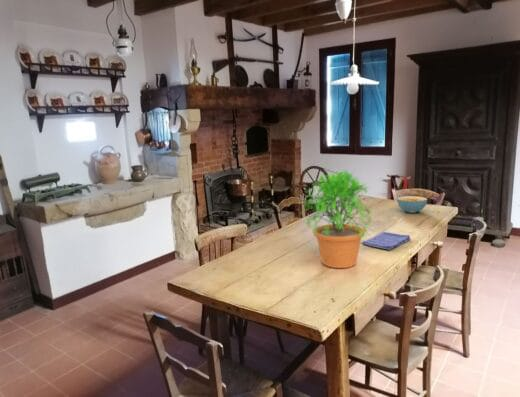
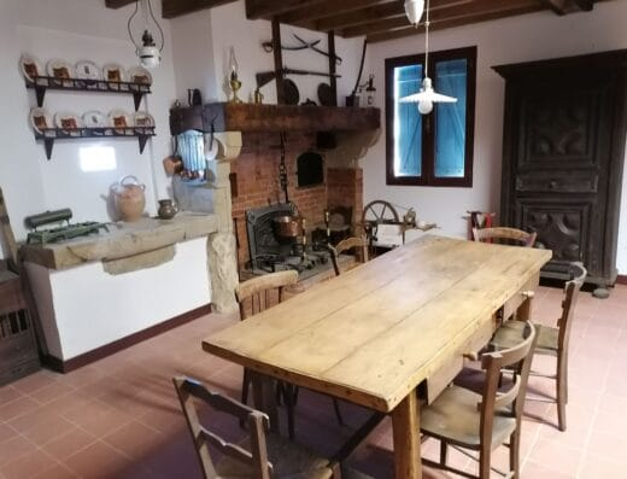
- potted plant (339, 217)
- dish towel (386, 239)
- cereal bowl (411, 205)
